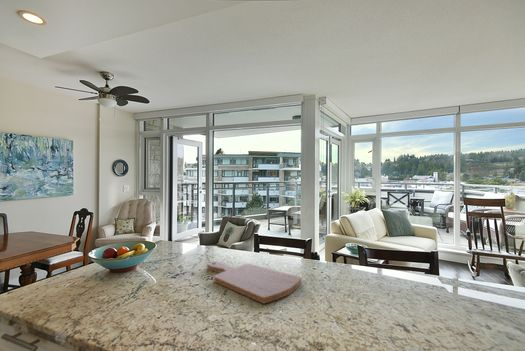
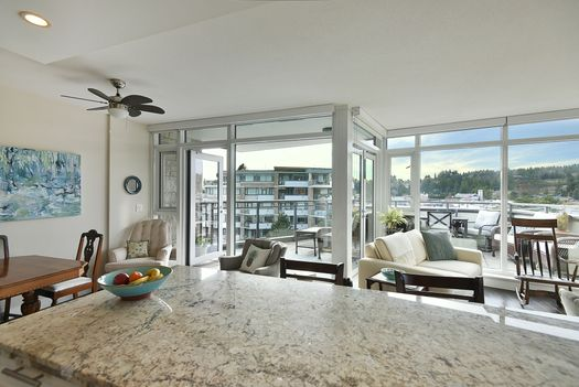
- cutting board (251, 278)
